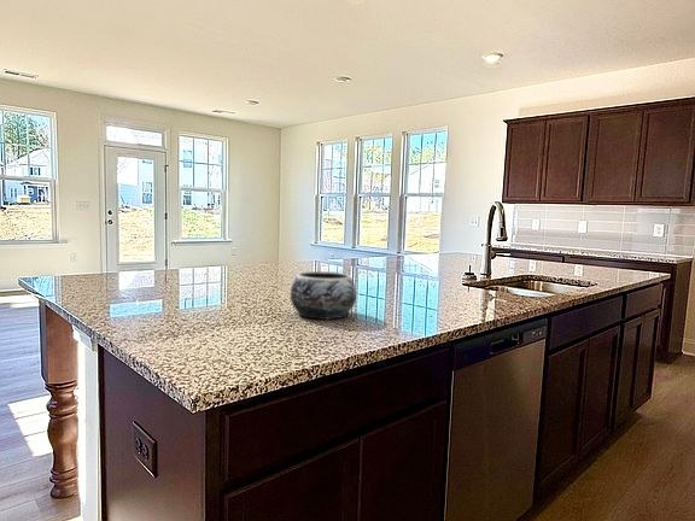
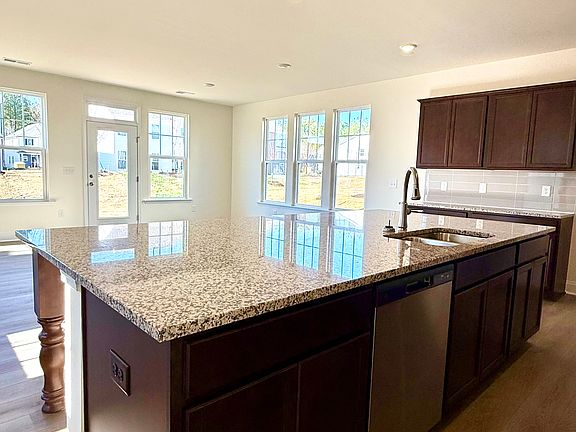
- decorative bowl (323, 294)
